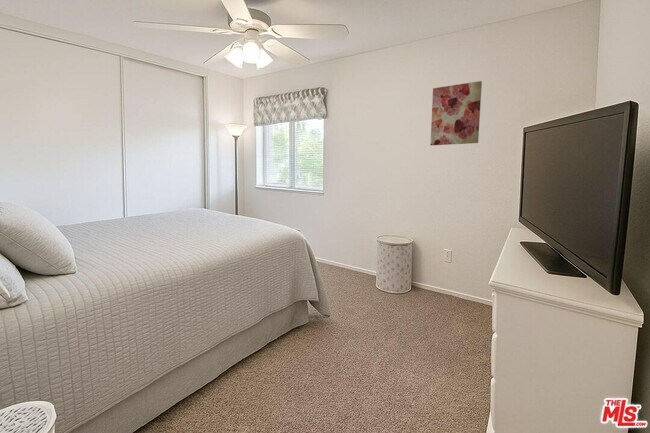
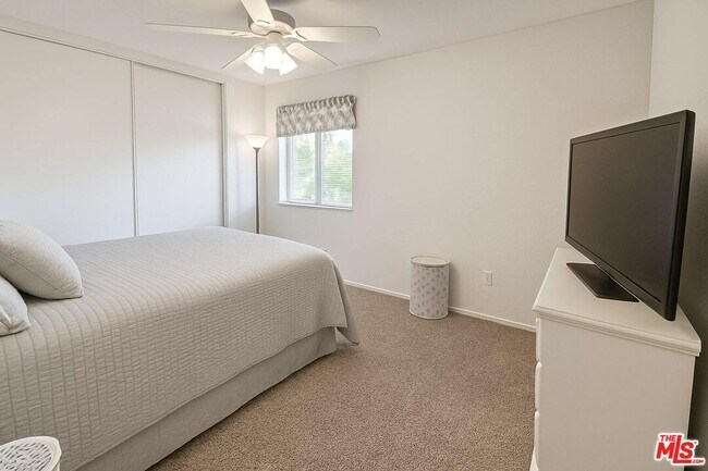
- wall art (454, 114)
